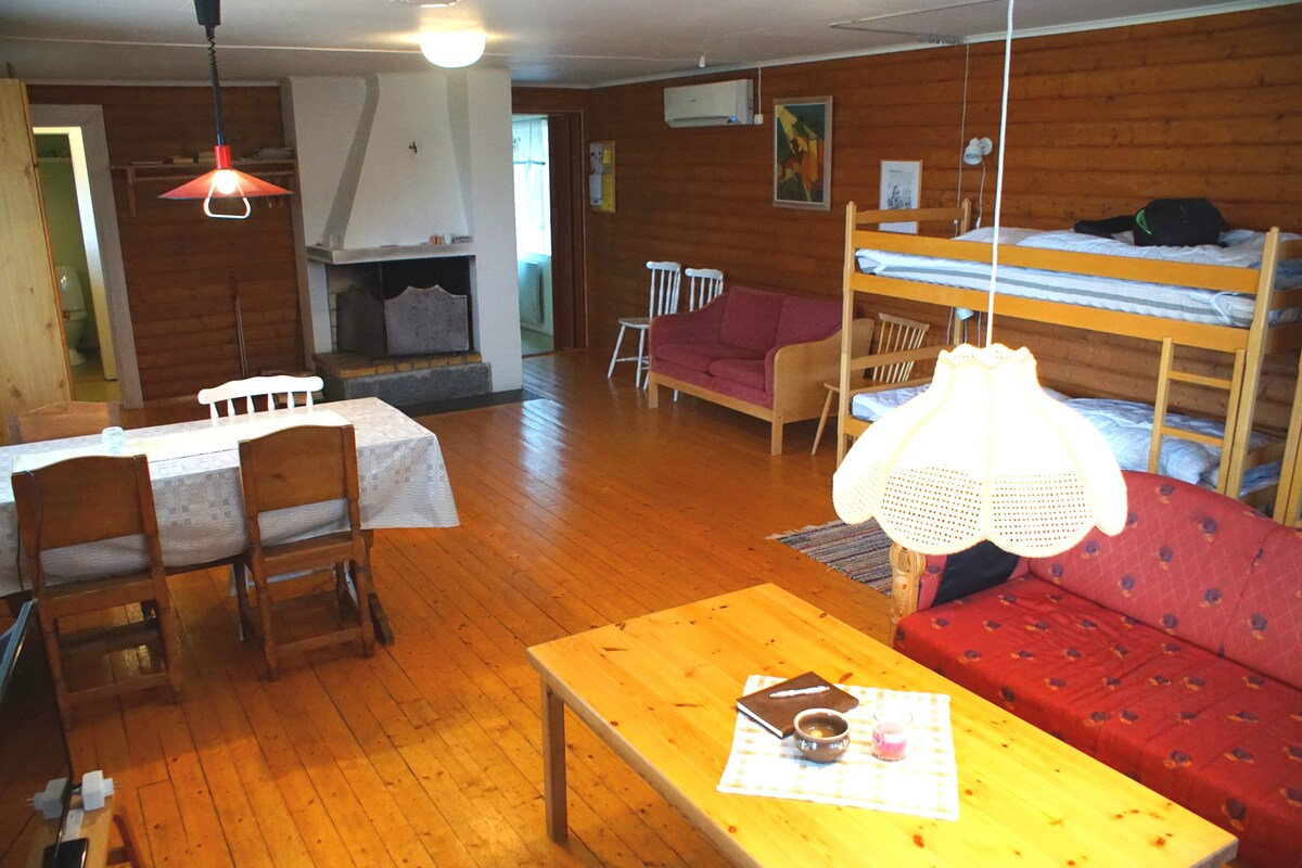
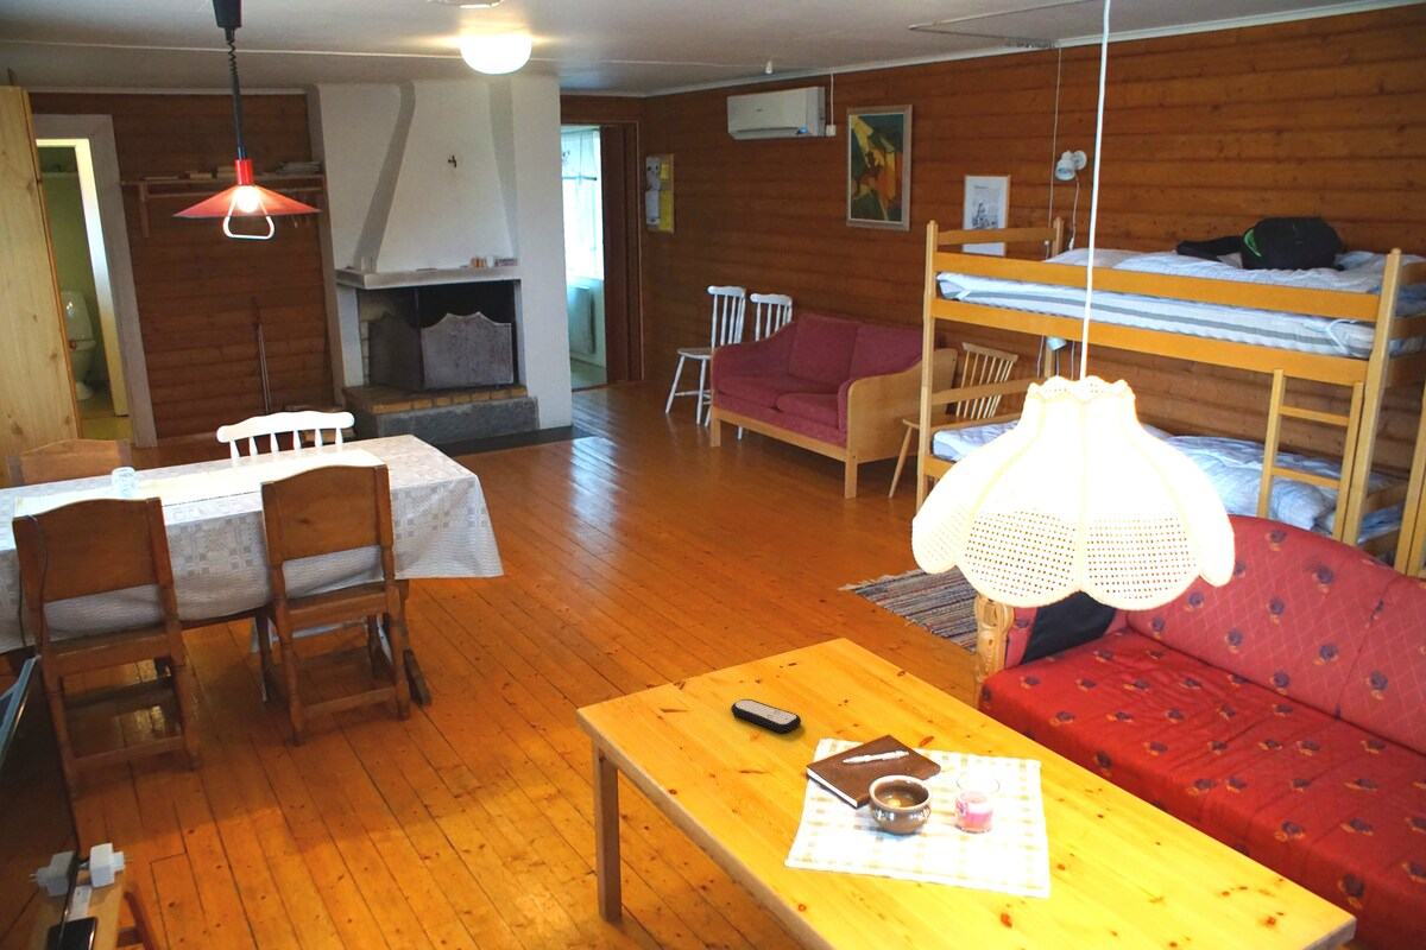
+ remote control (764, 714)
